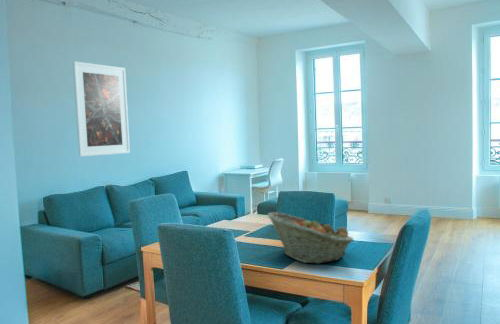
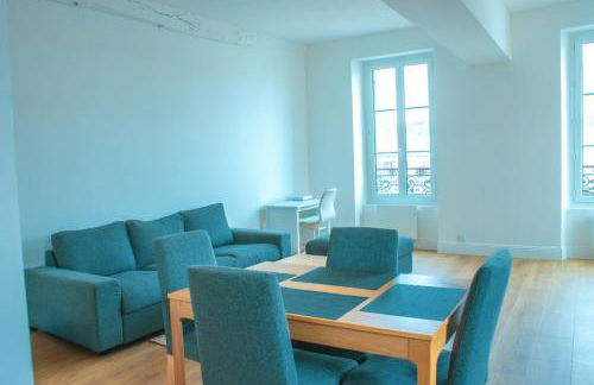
- fruit basket (308, 233)
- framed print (103, 110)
